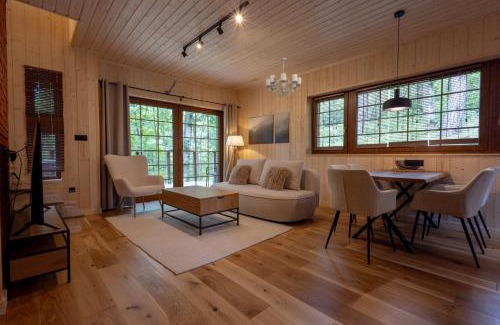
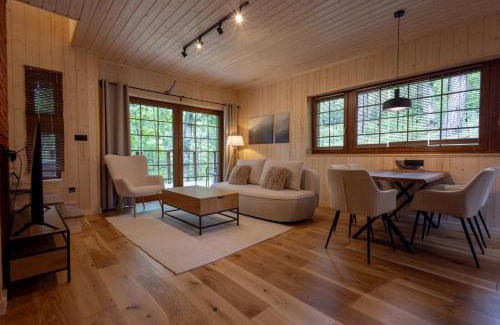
- chandelier (283, 77)
